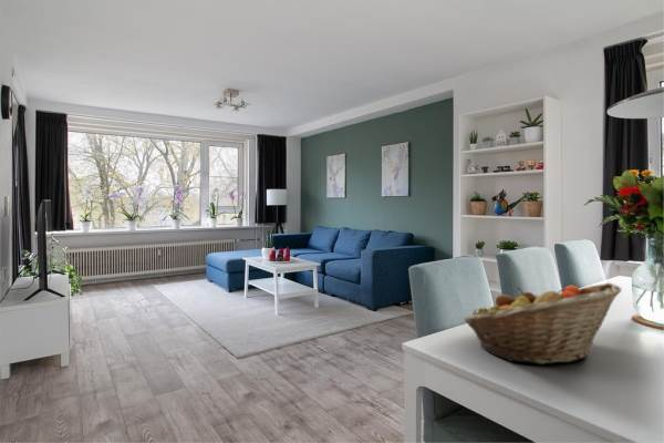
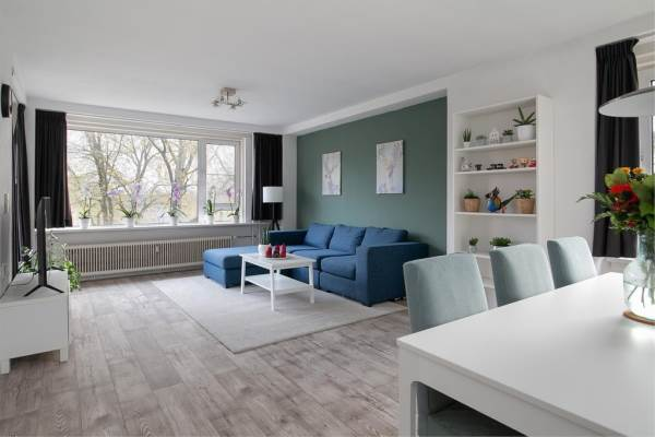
- fruit basket (540, 315)
